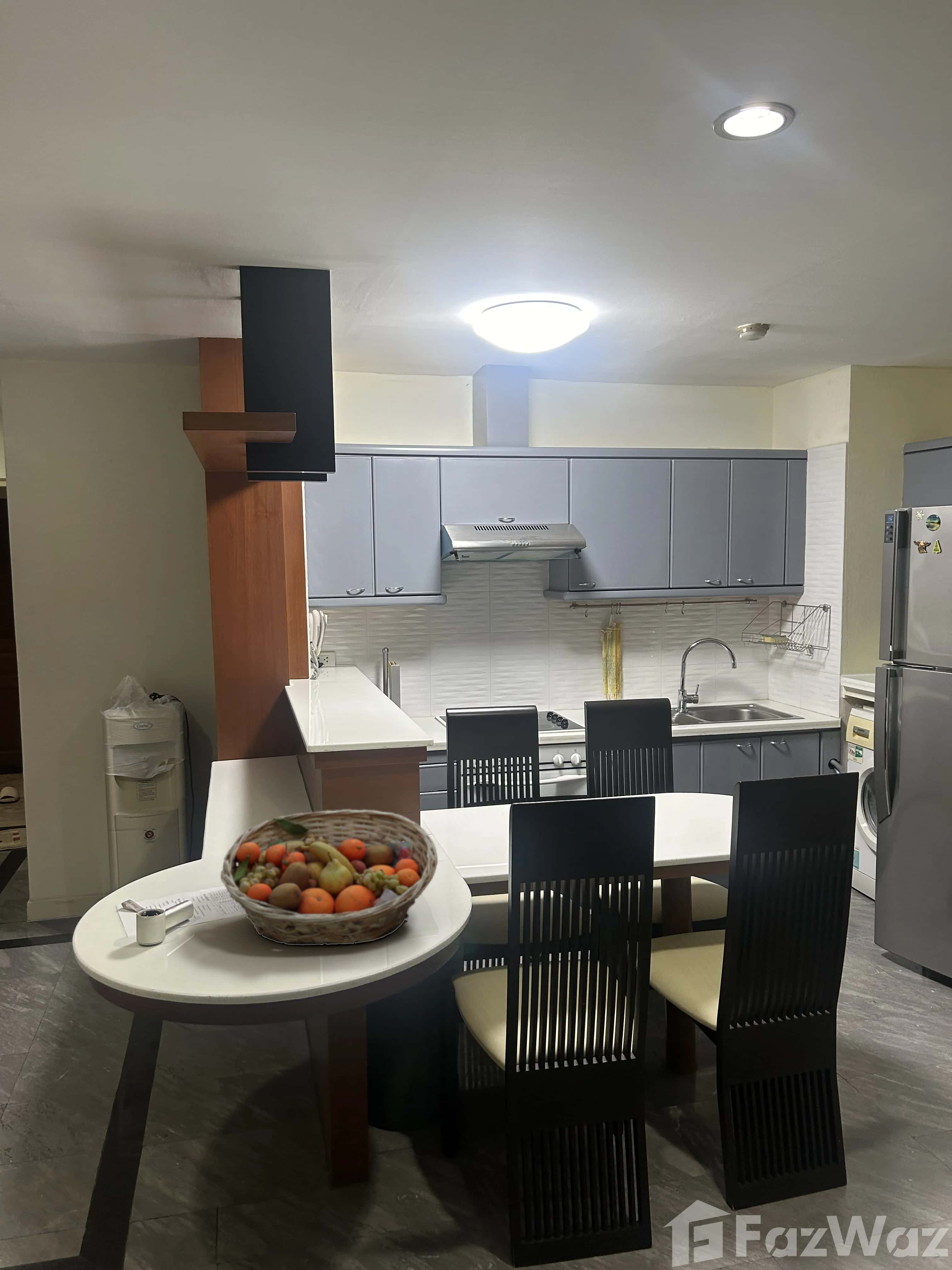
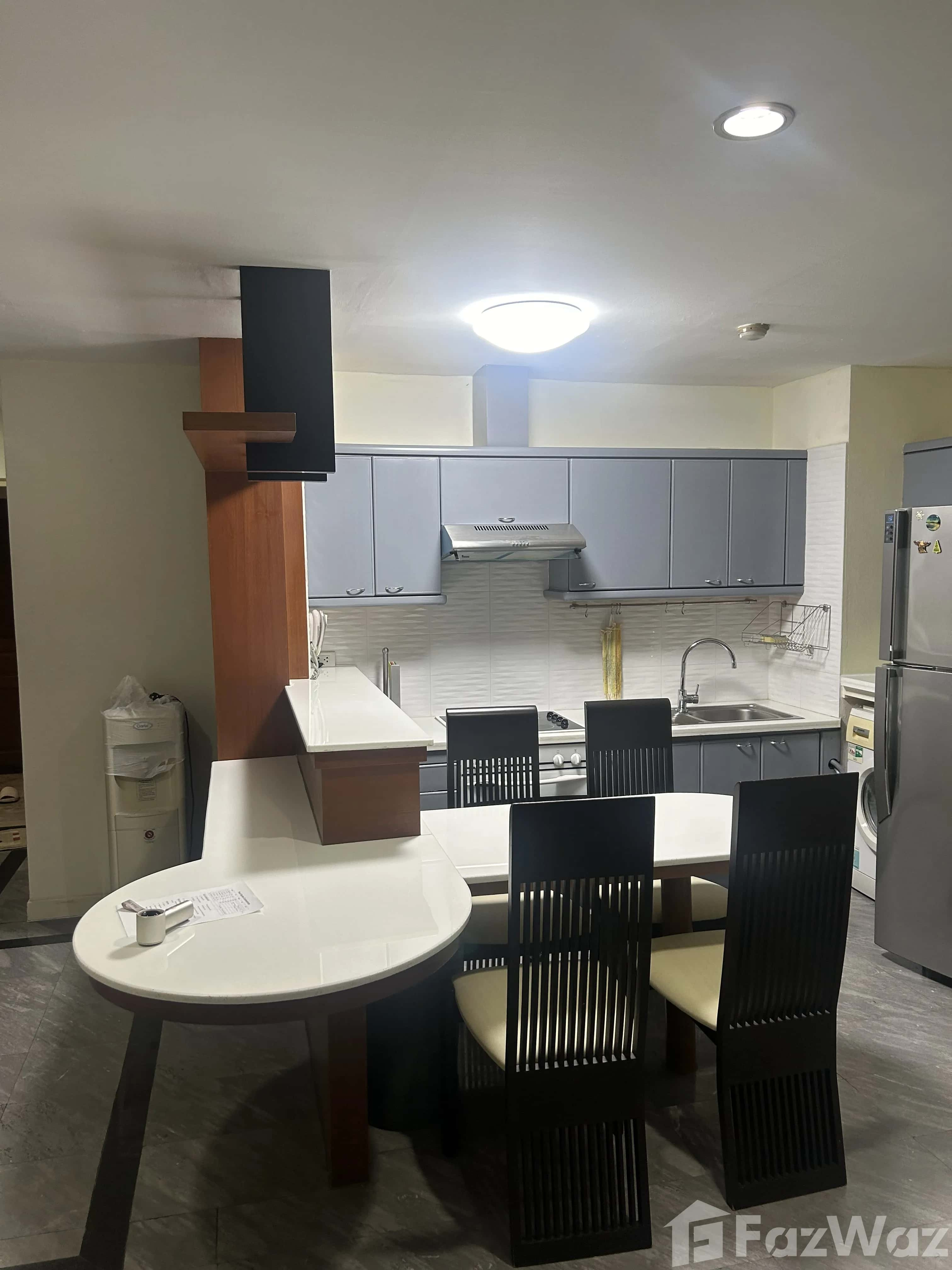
- fruit basket (331, 875)
